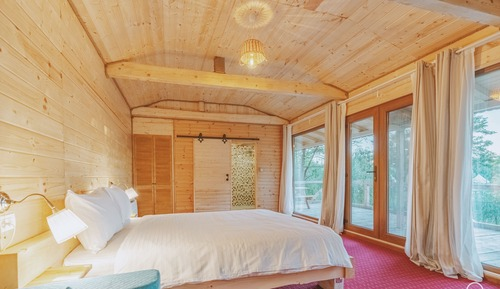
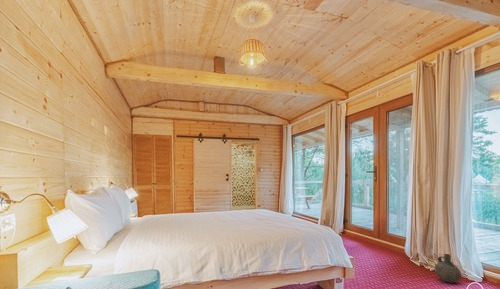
+ ceramic jug (447, 267)
